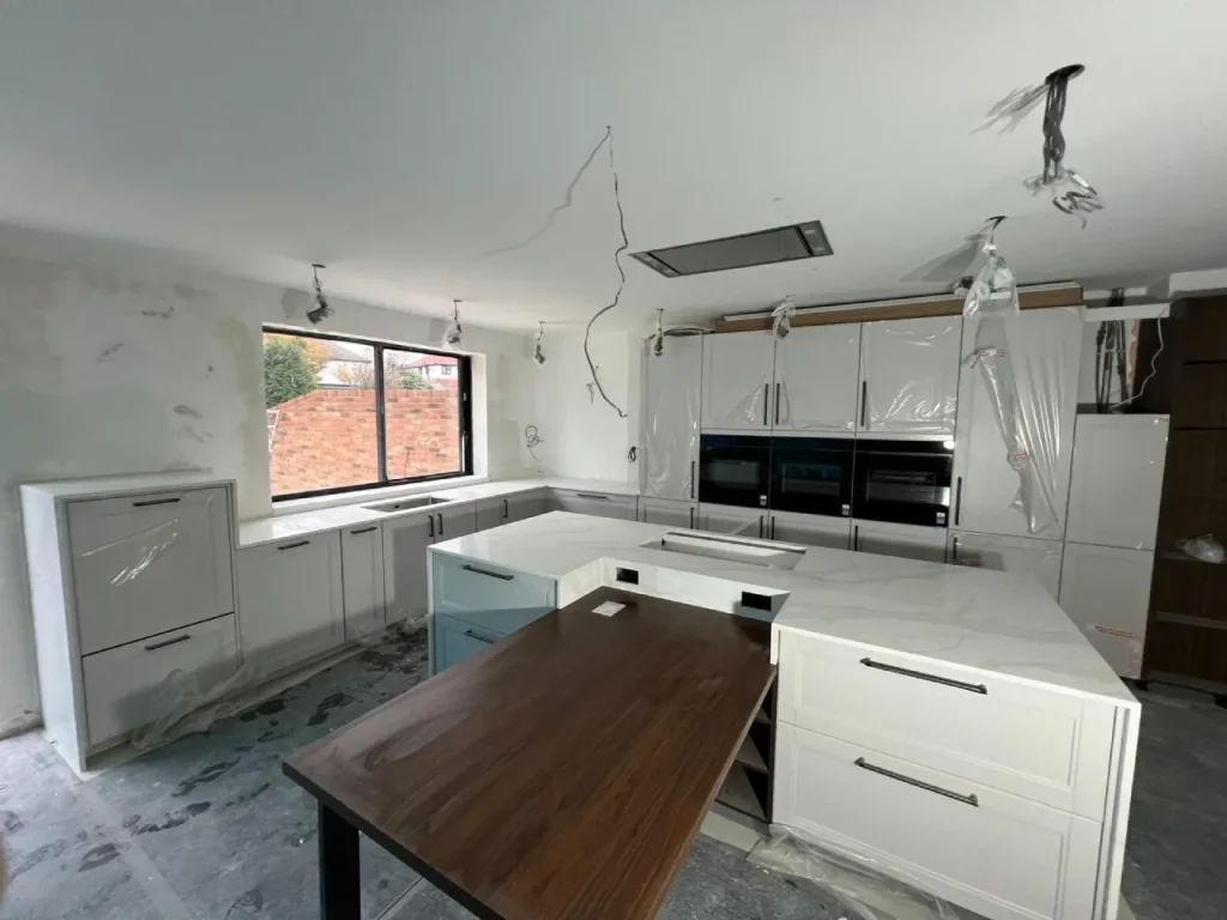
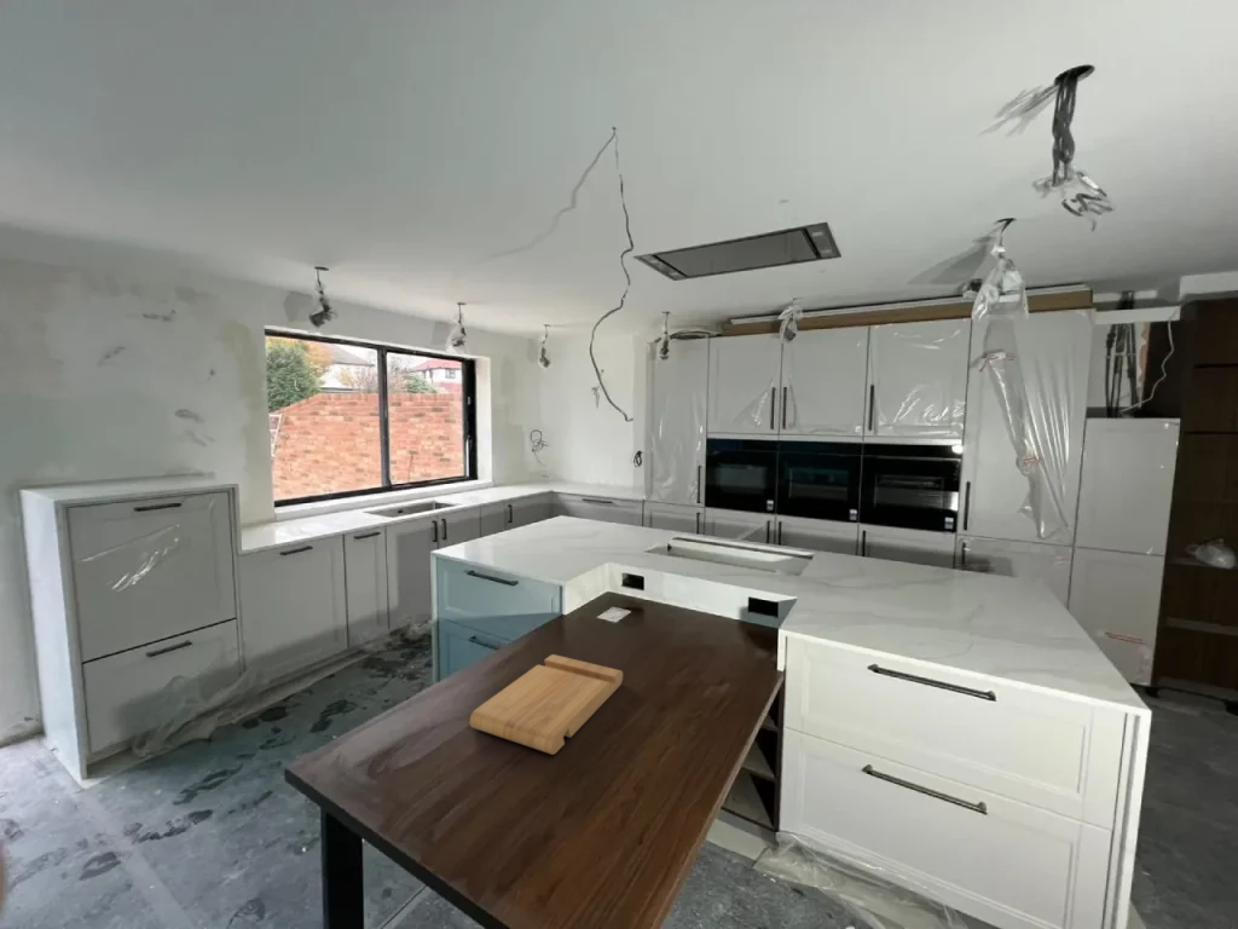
+ cutting board (553, 697)
